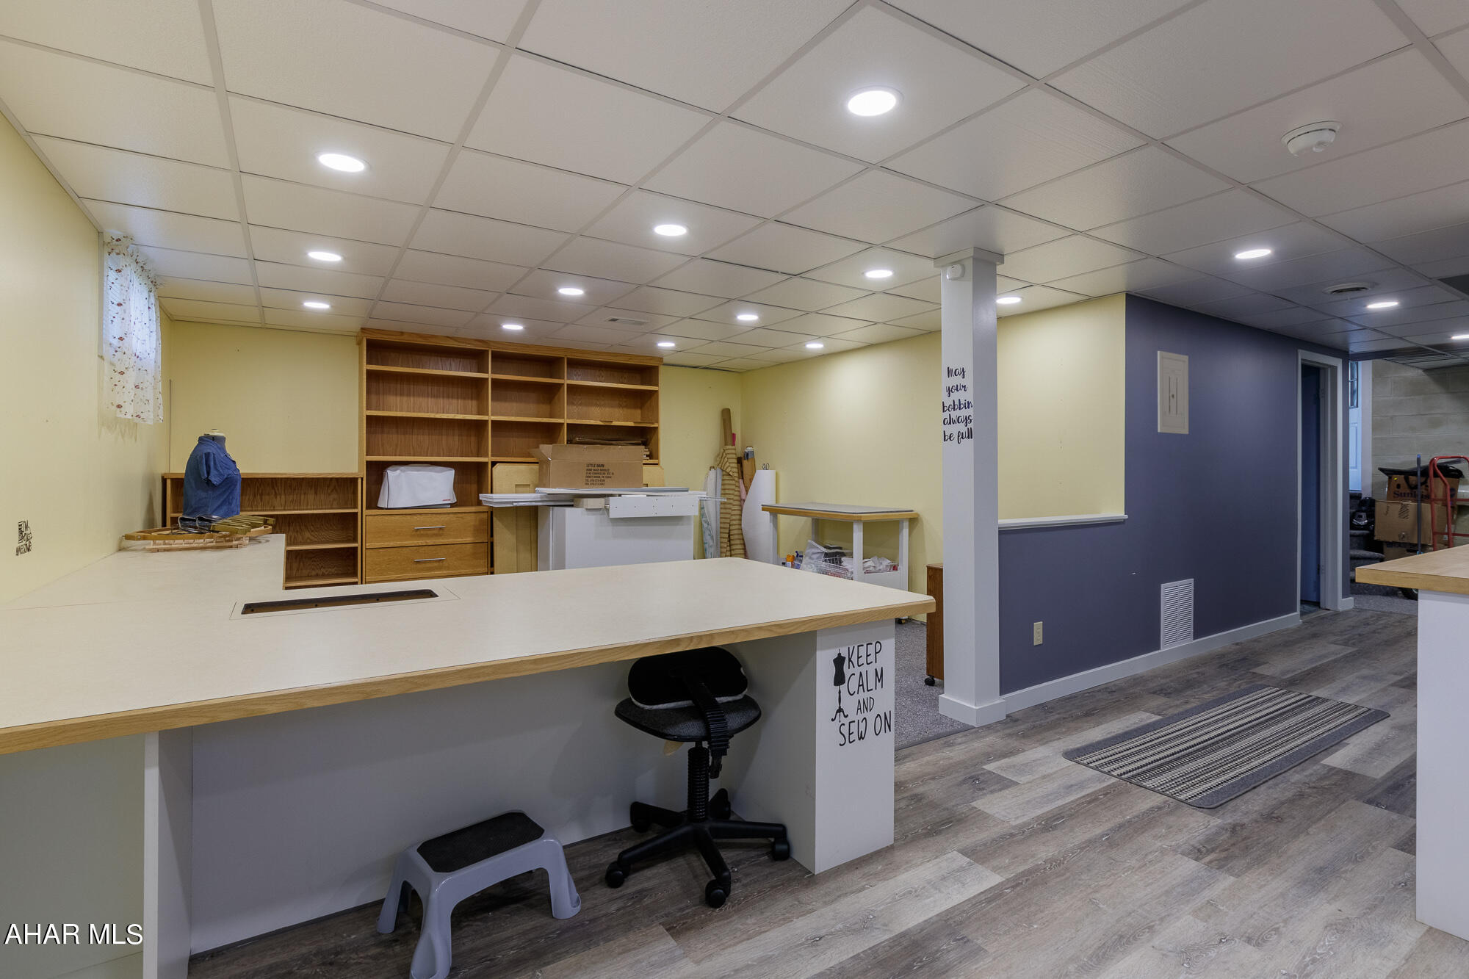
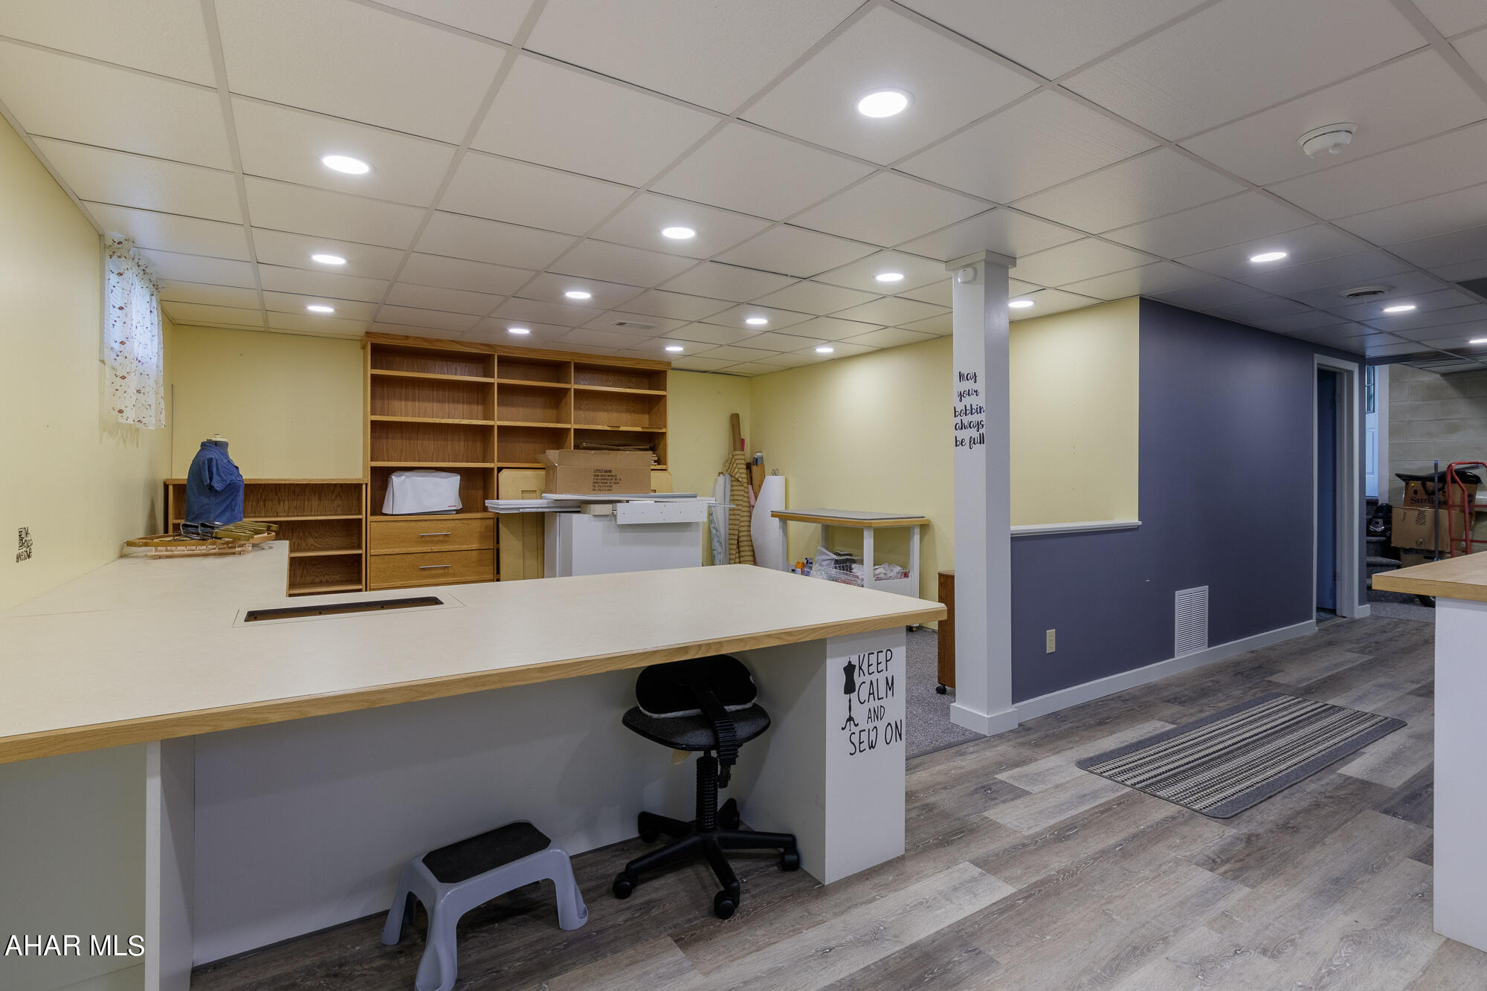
- wall art (1173, 393)
